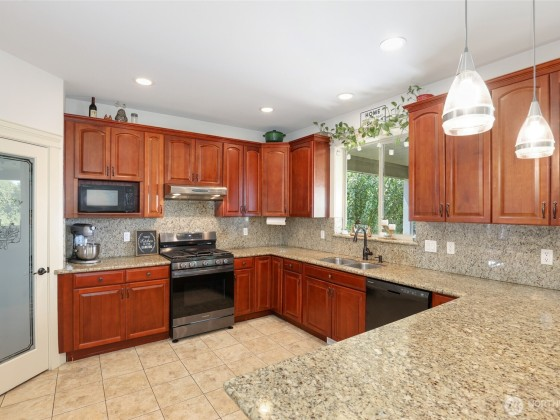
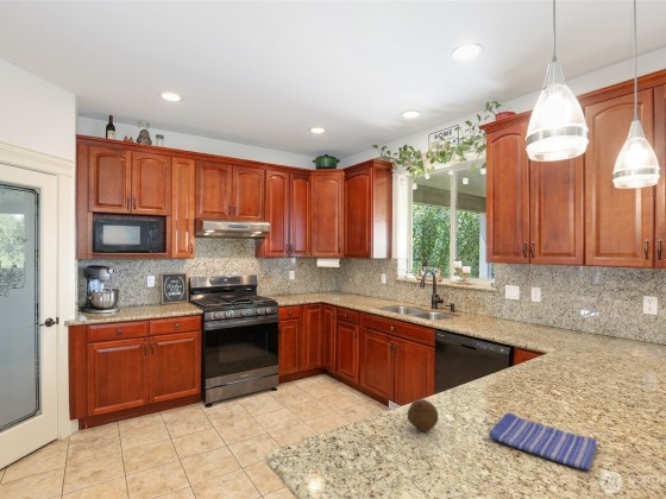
+ dish towel (541, 437)
+ fruit (422, 413)
